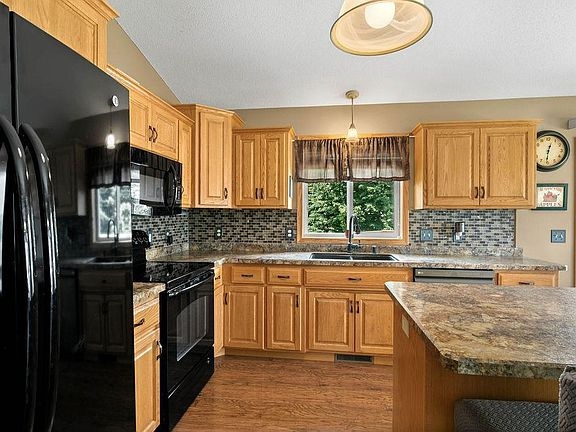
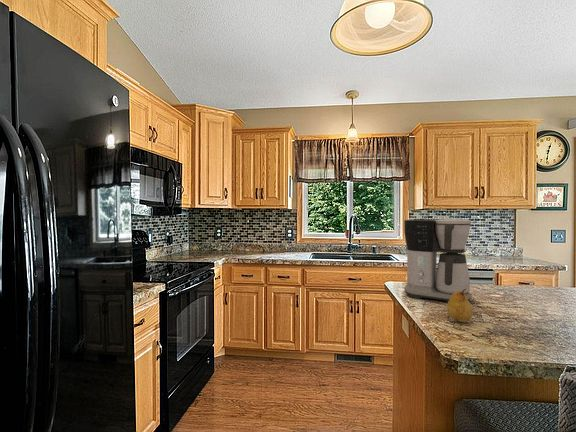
+ coffee maker (435, 258)
+ fruit (459, 304)
